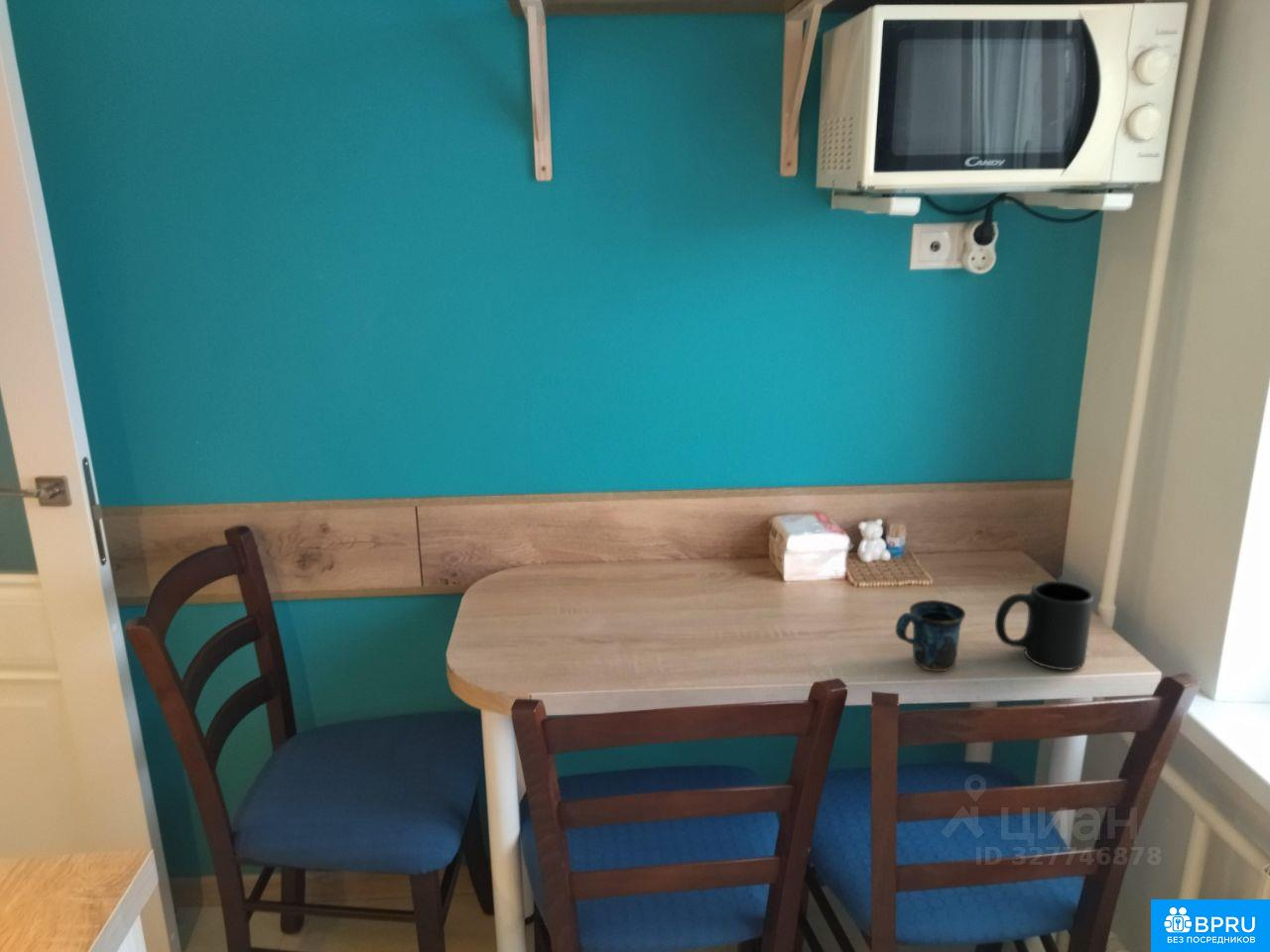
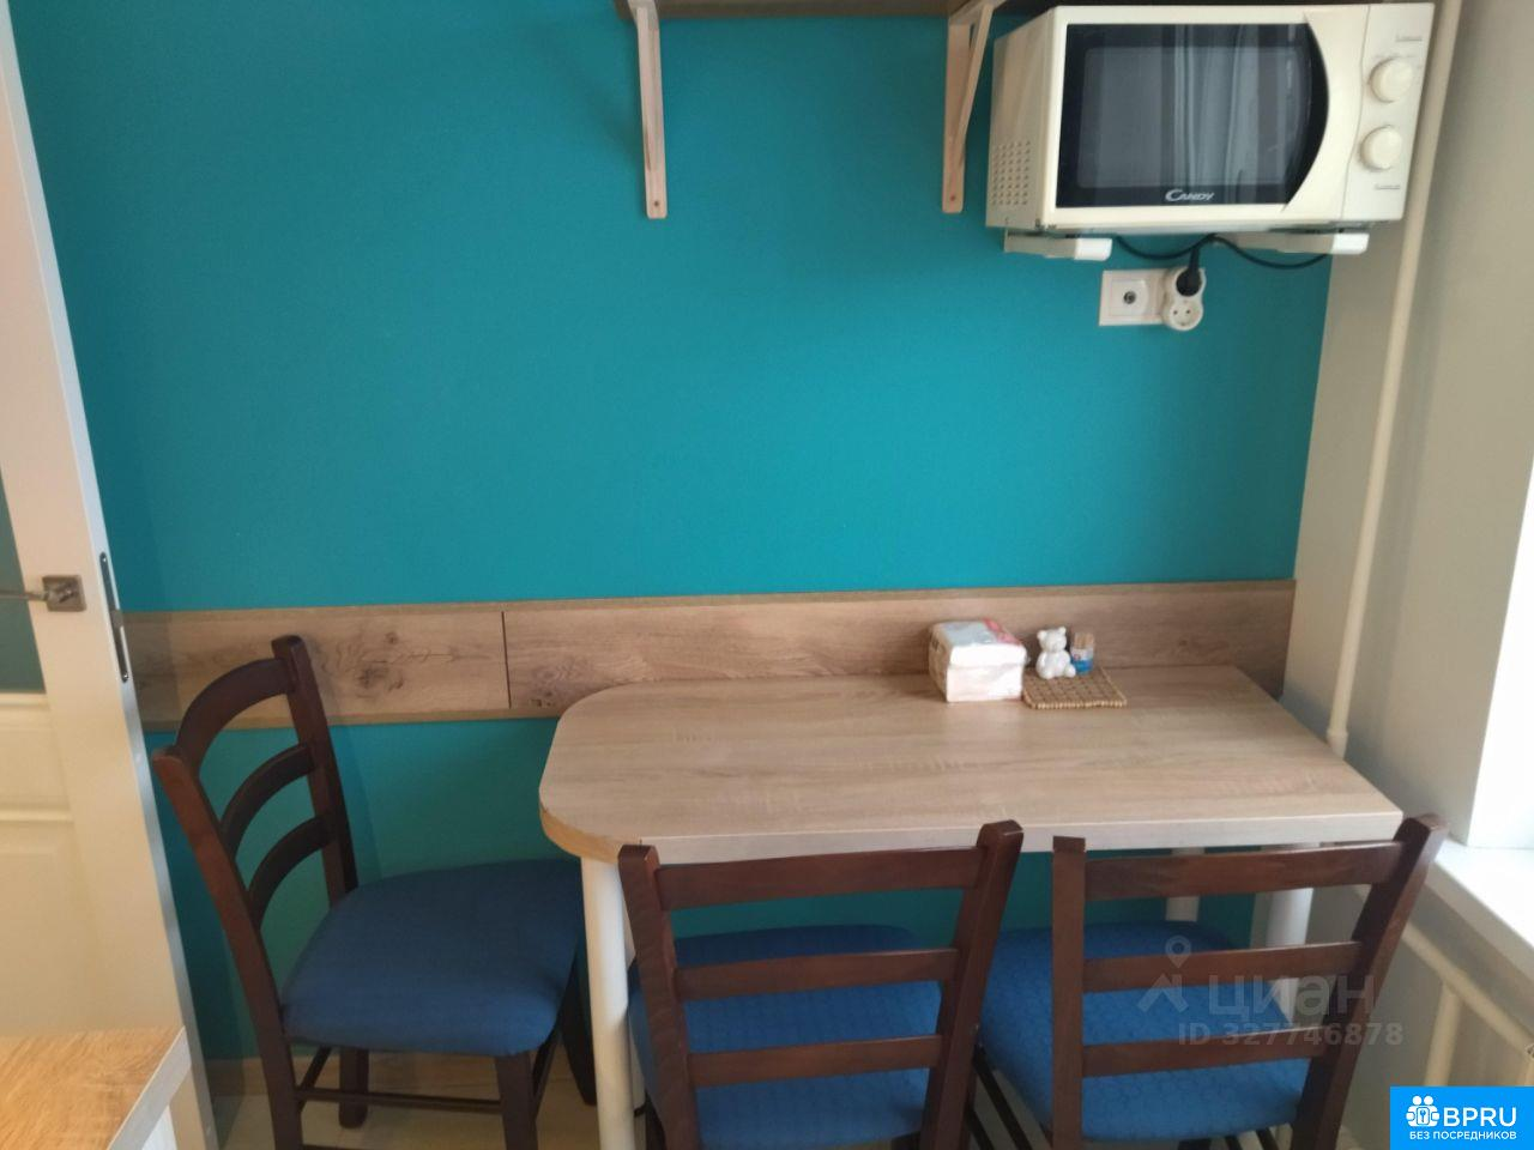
- mug (925, 636)
- mug (1046, 624)
